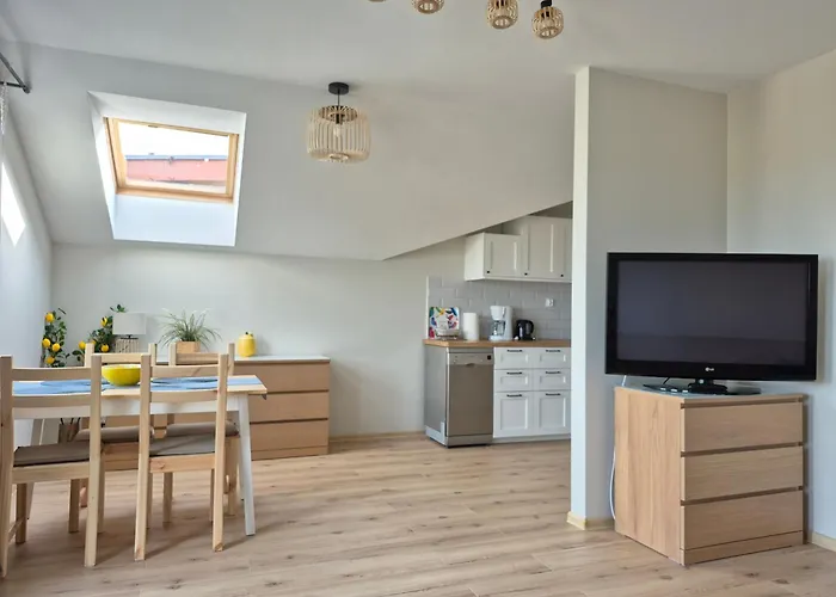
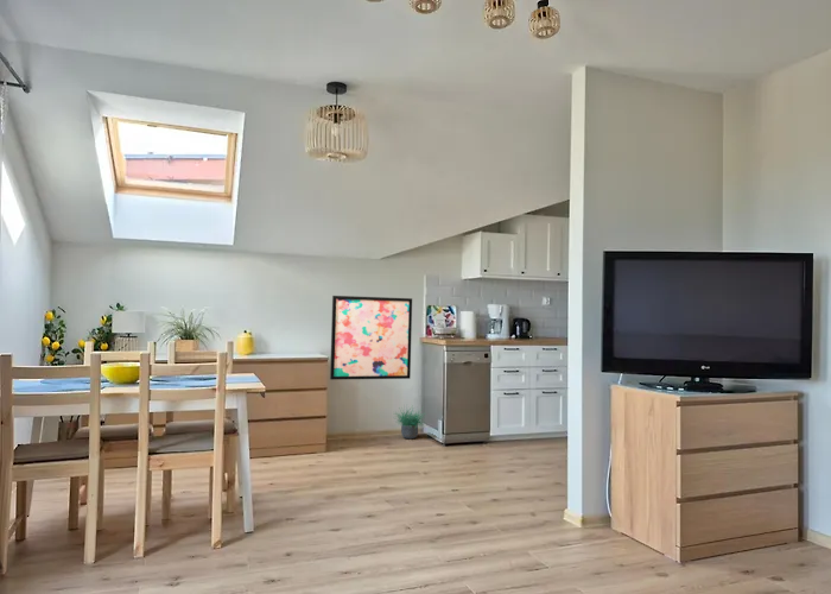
+ potted plant (410, 418)
+ wall art (372, 337)
